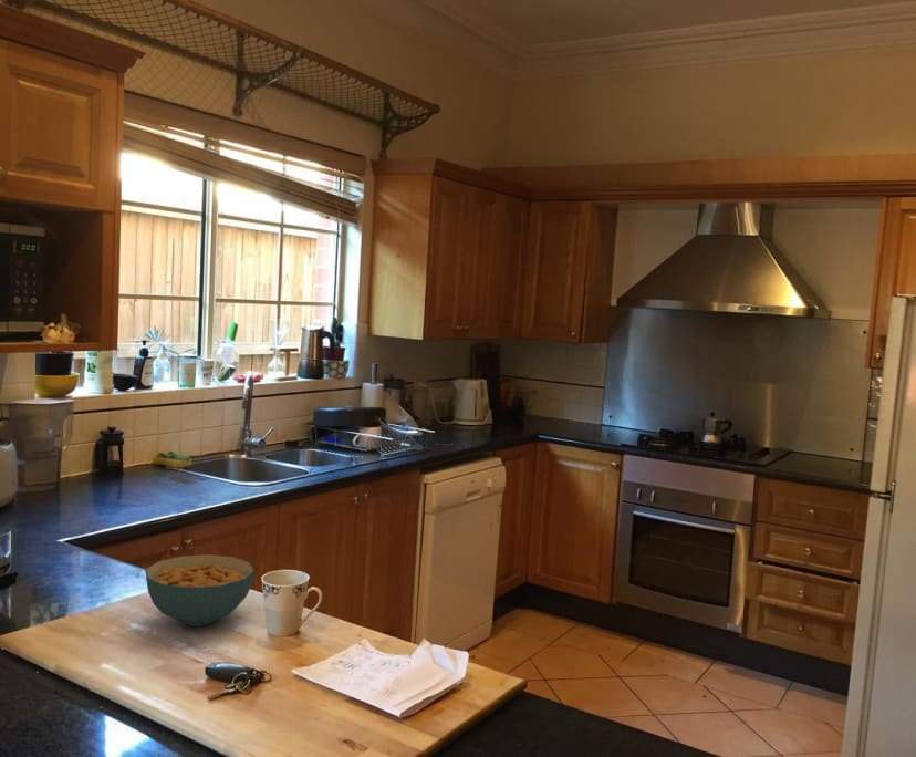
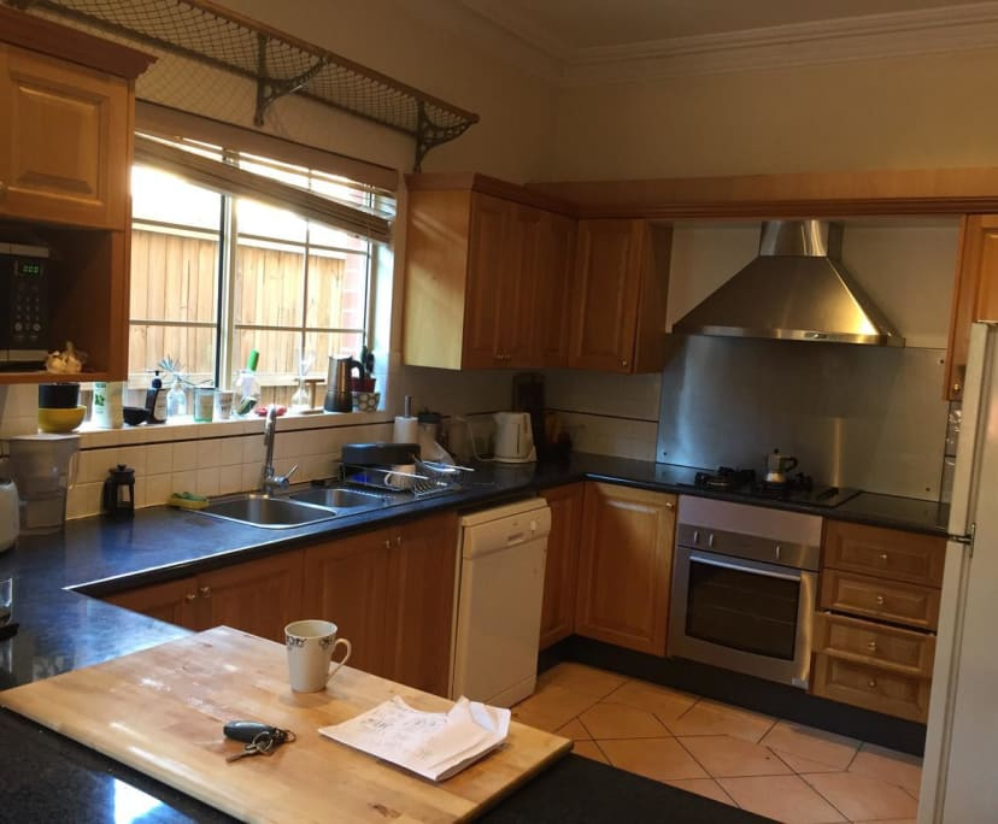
- cereal bowl (199, 594)
